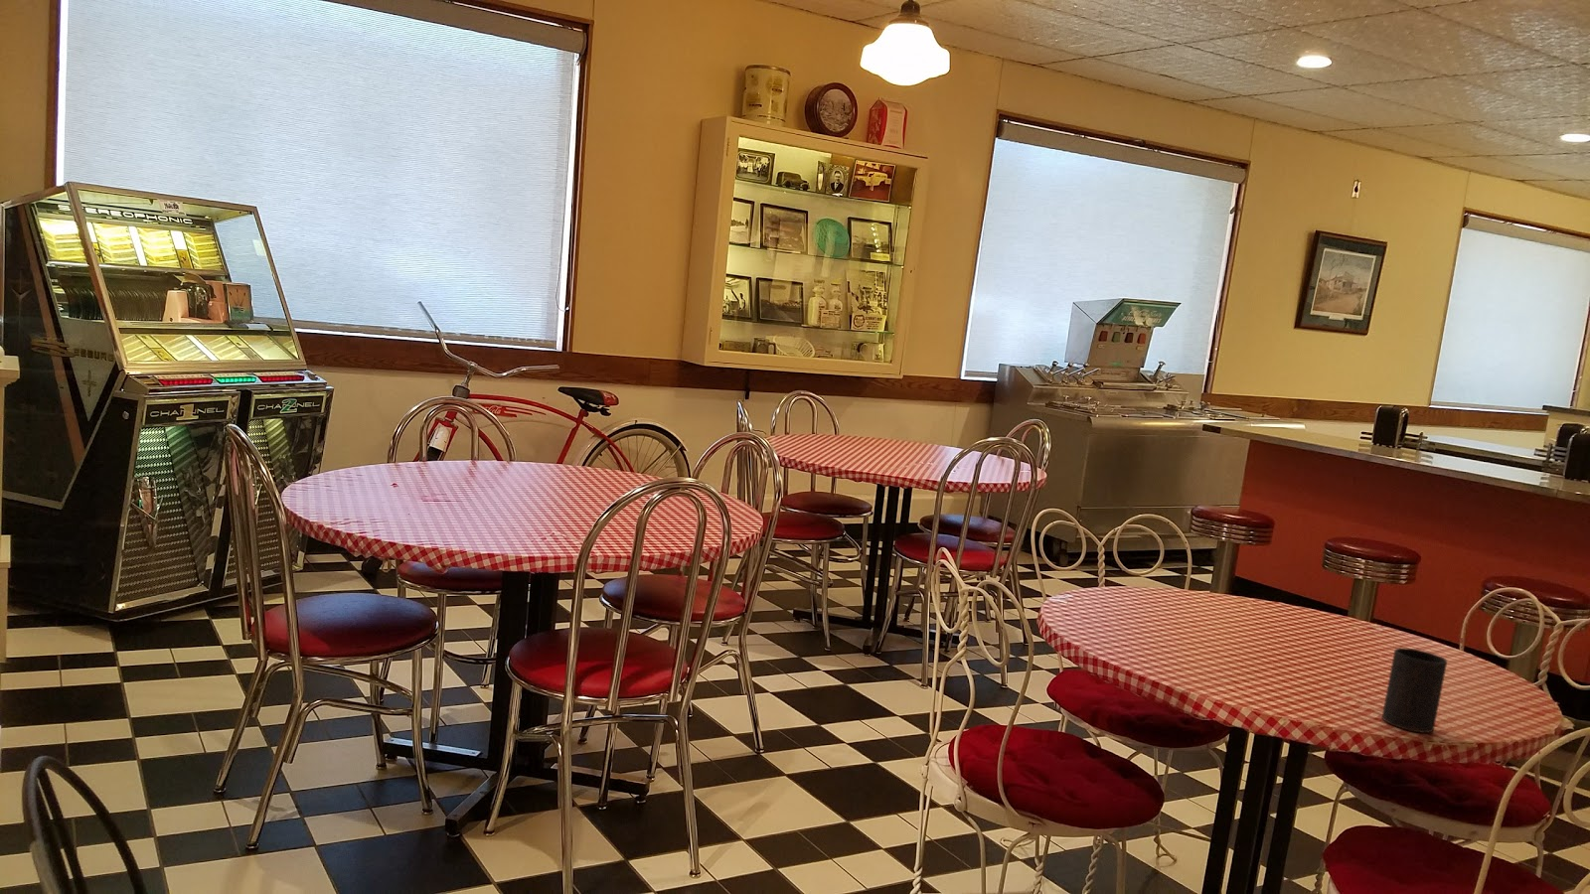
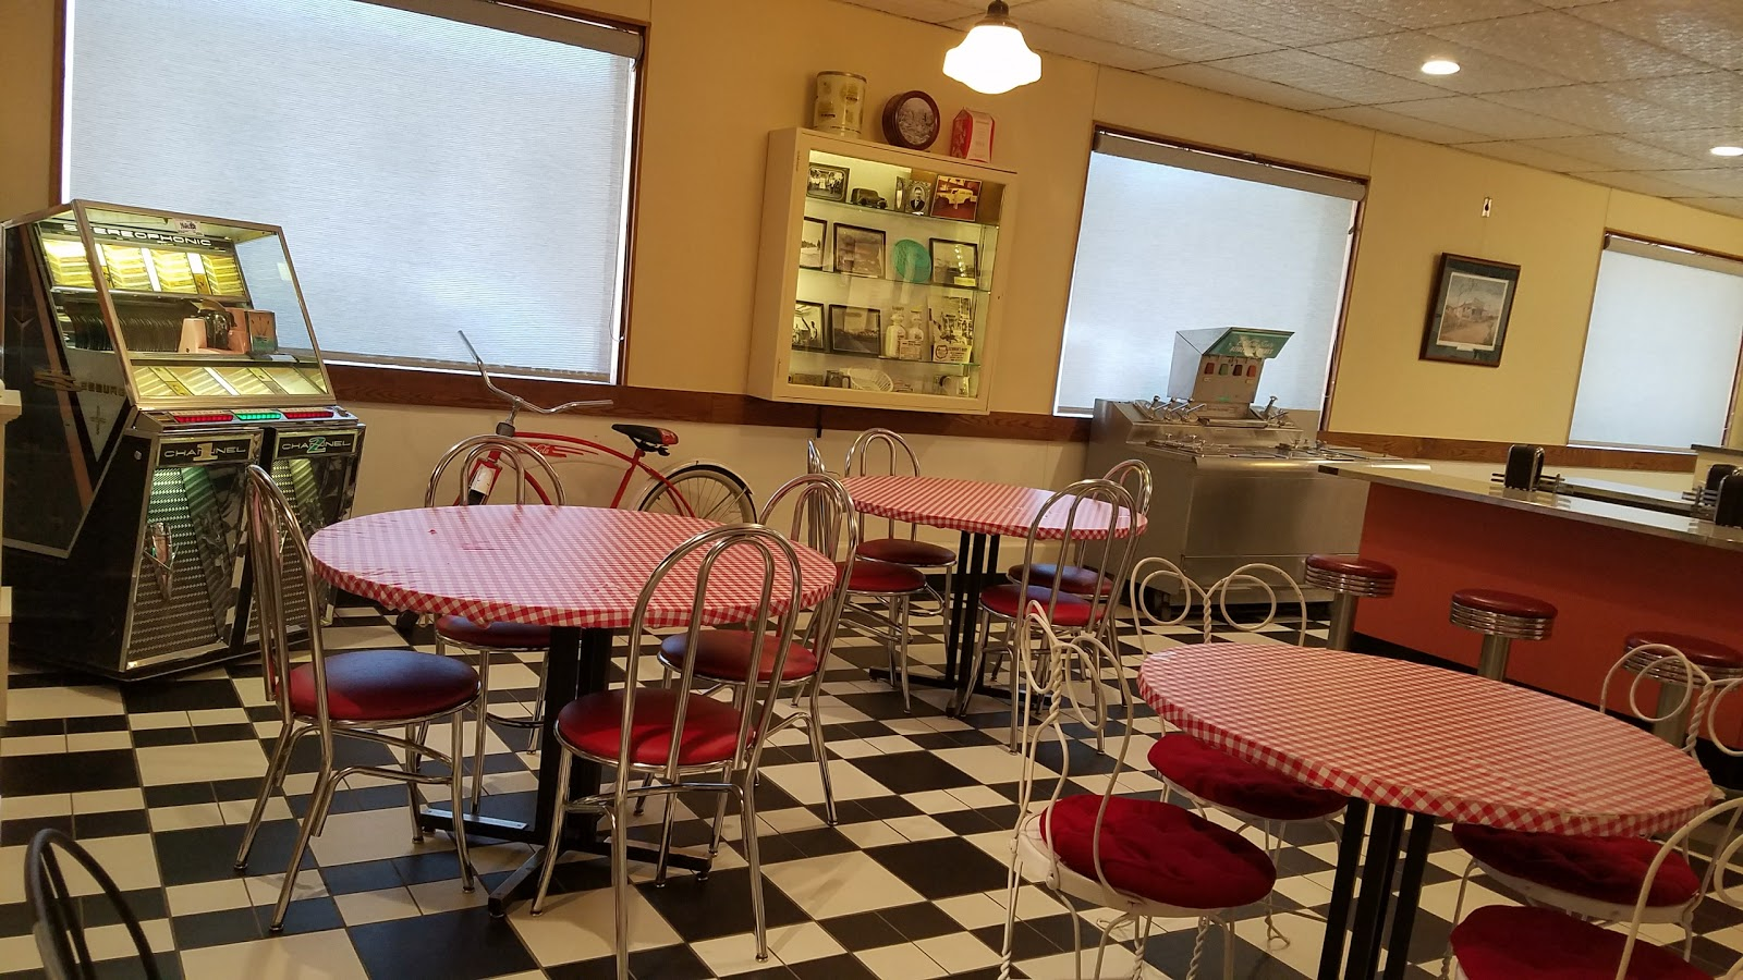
- cup (1414, 690)
